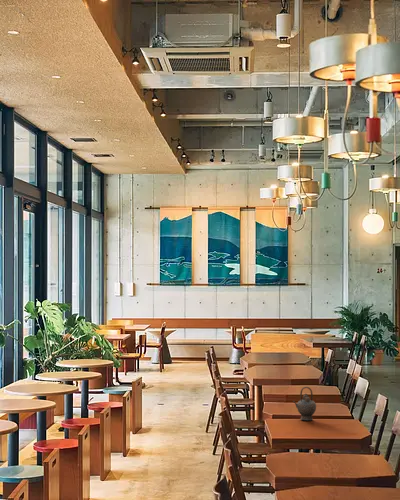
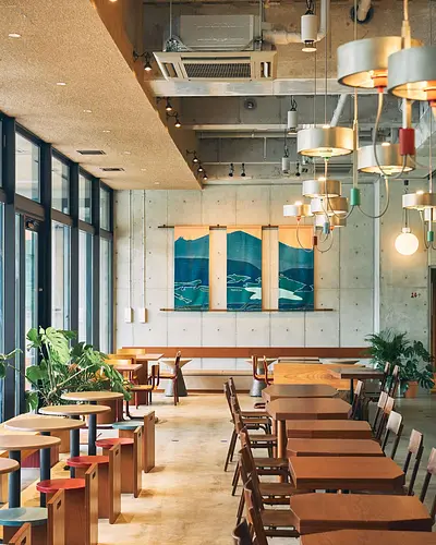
- teapot (304, 403)
